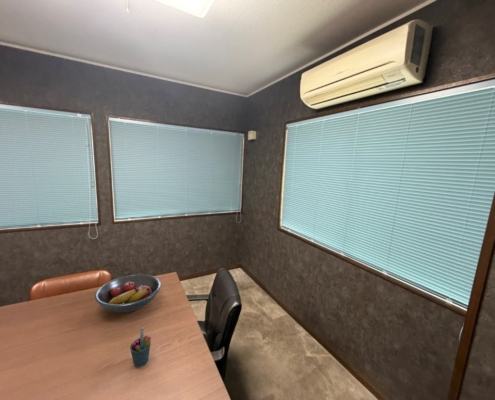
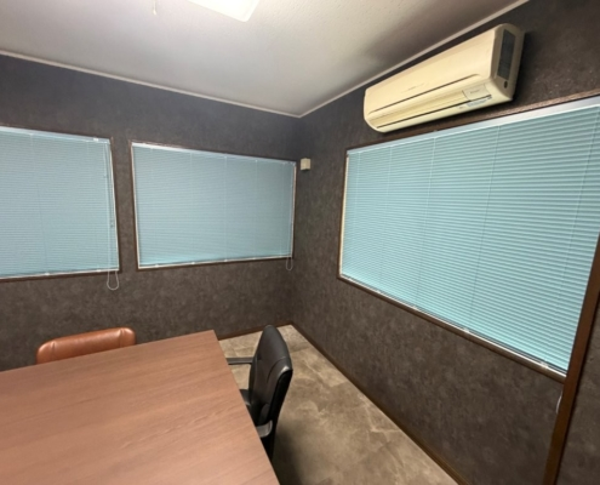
- pen holder (141, 348)
- fruit bowl (130, 293)
